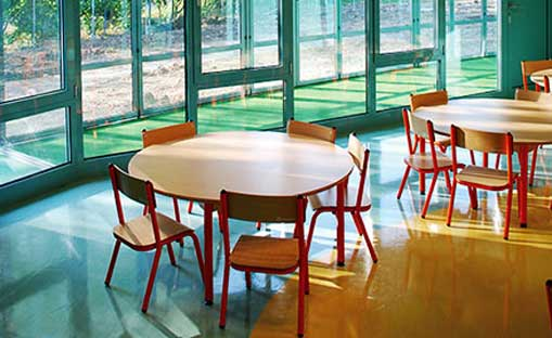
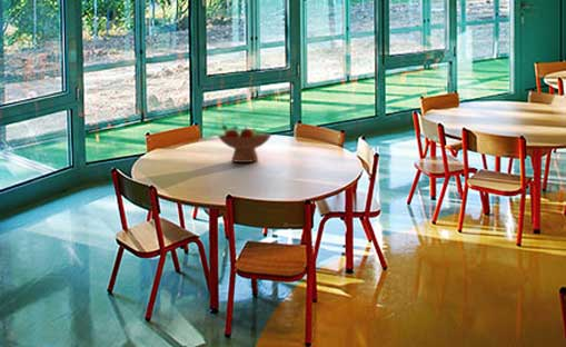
+ fruit bowl (245, 142)
